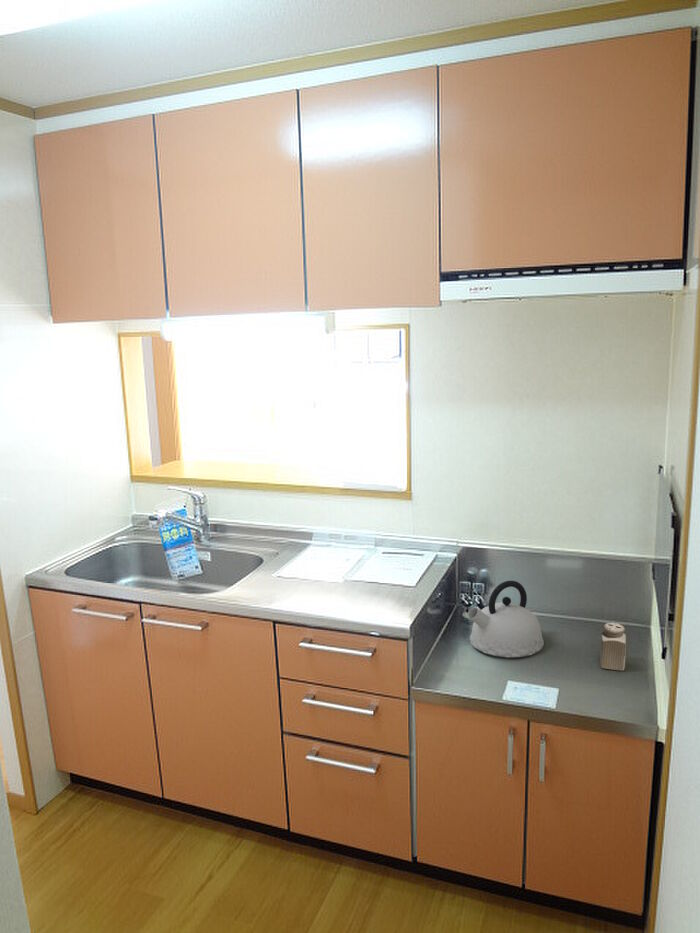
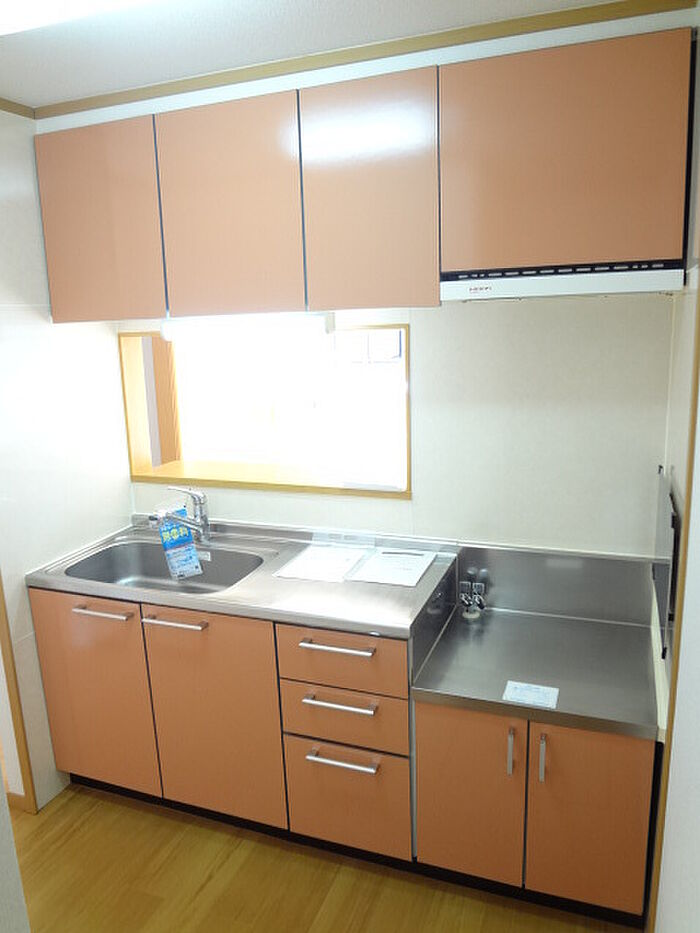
- kettle (503, 612)
- salt shaker (613, 645)
